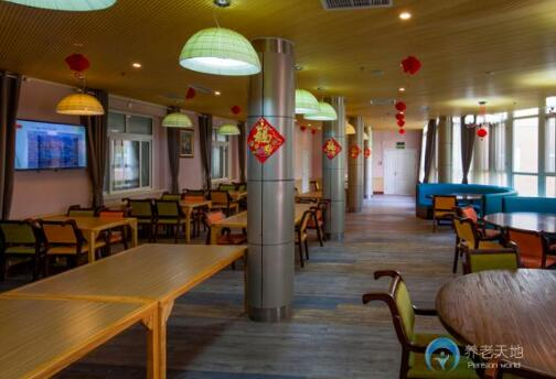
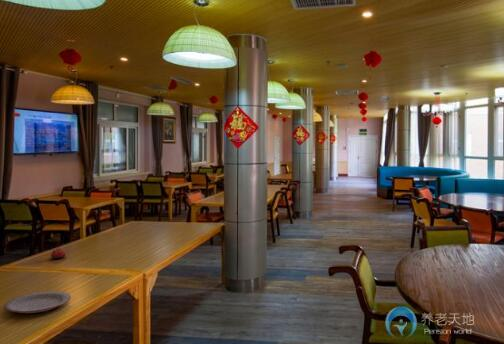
+ flower (57, 247)
+ plate (38, 303)
